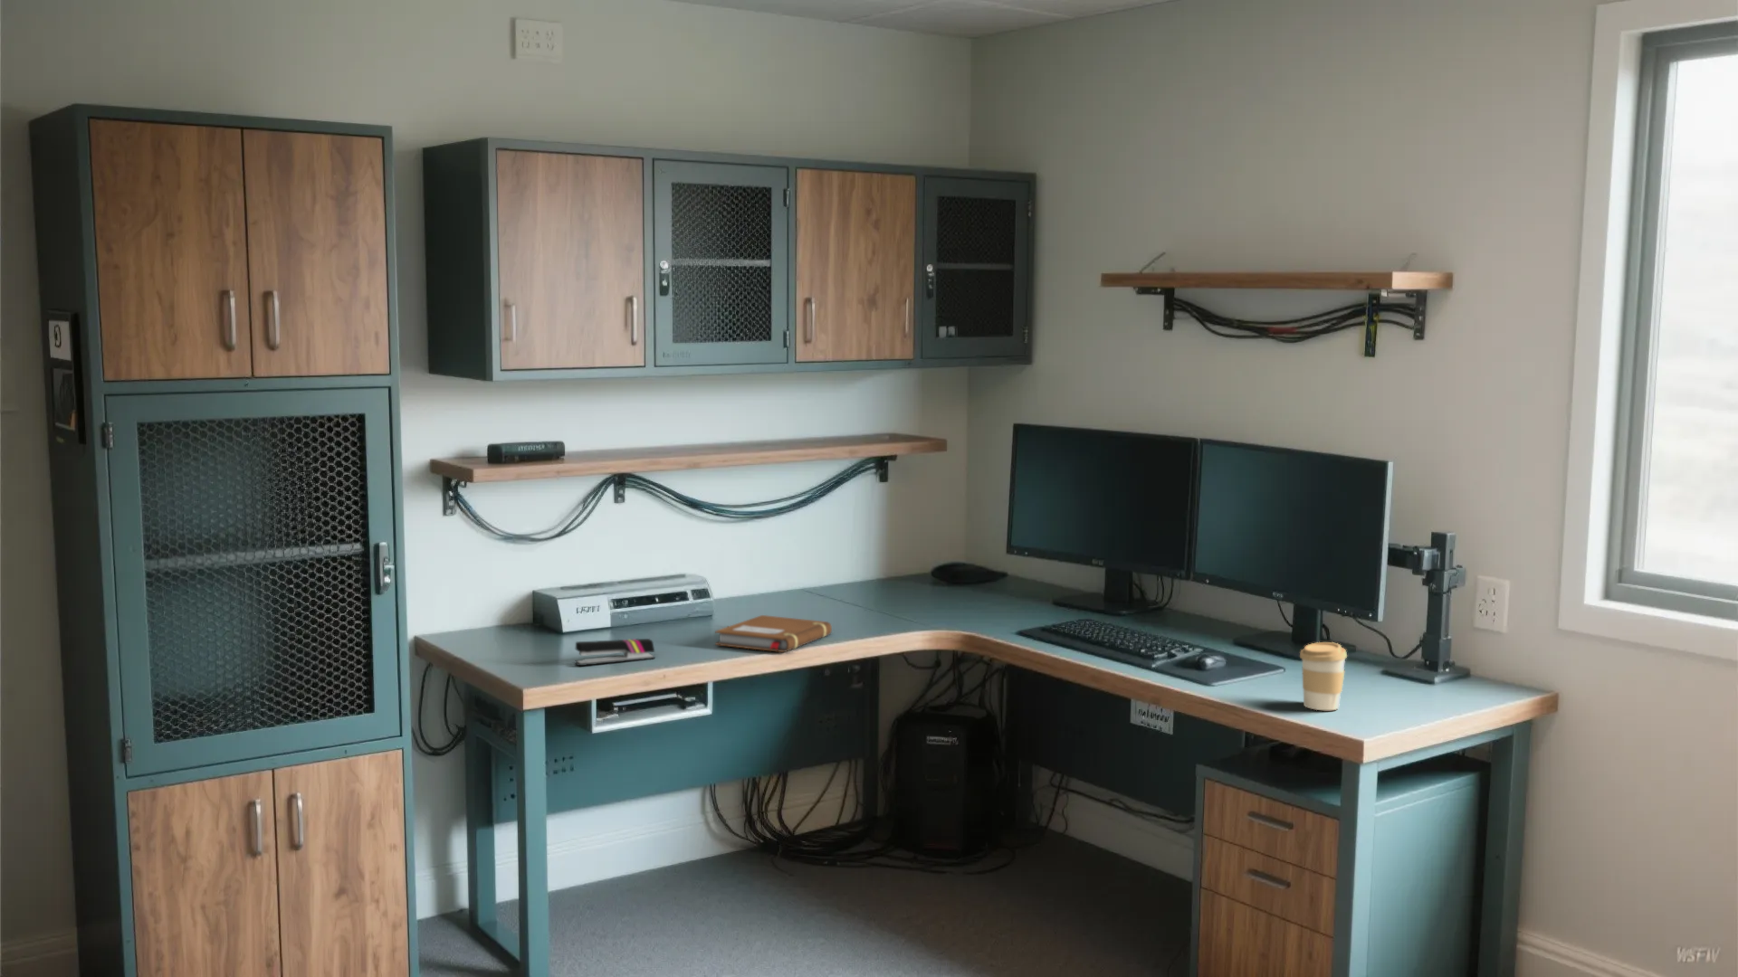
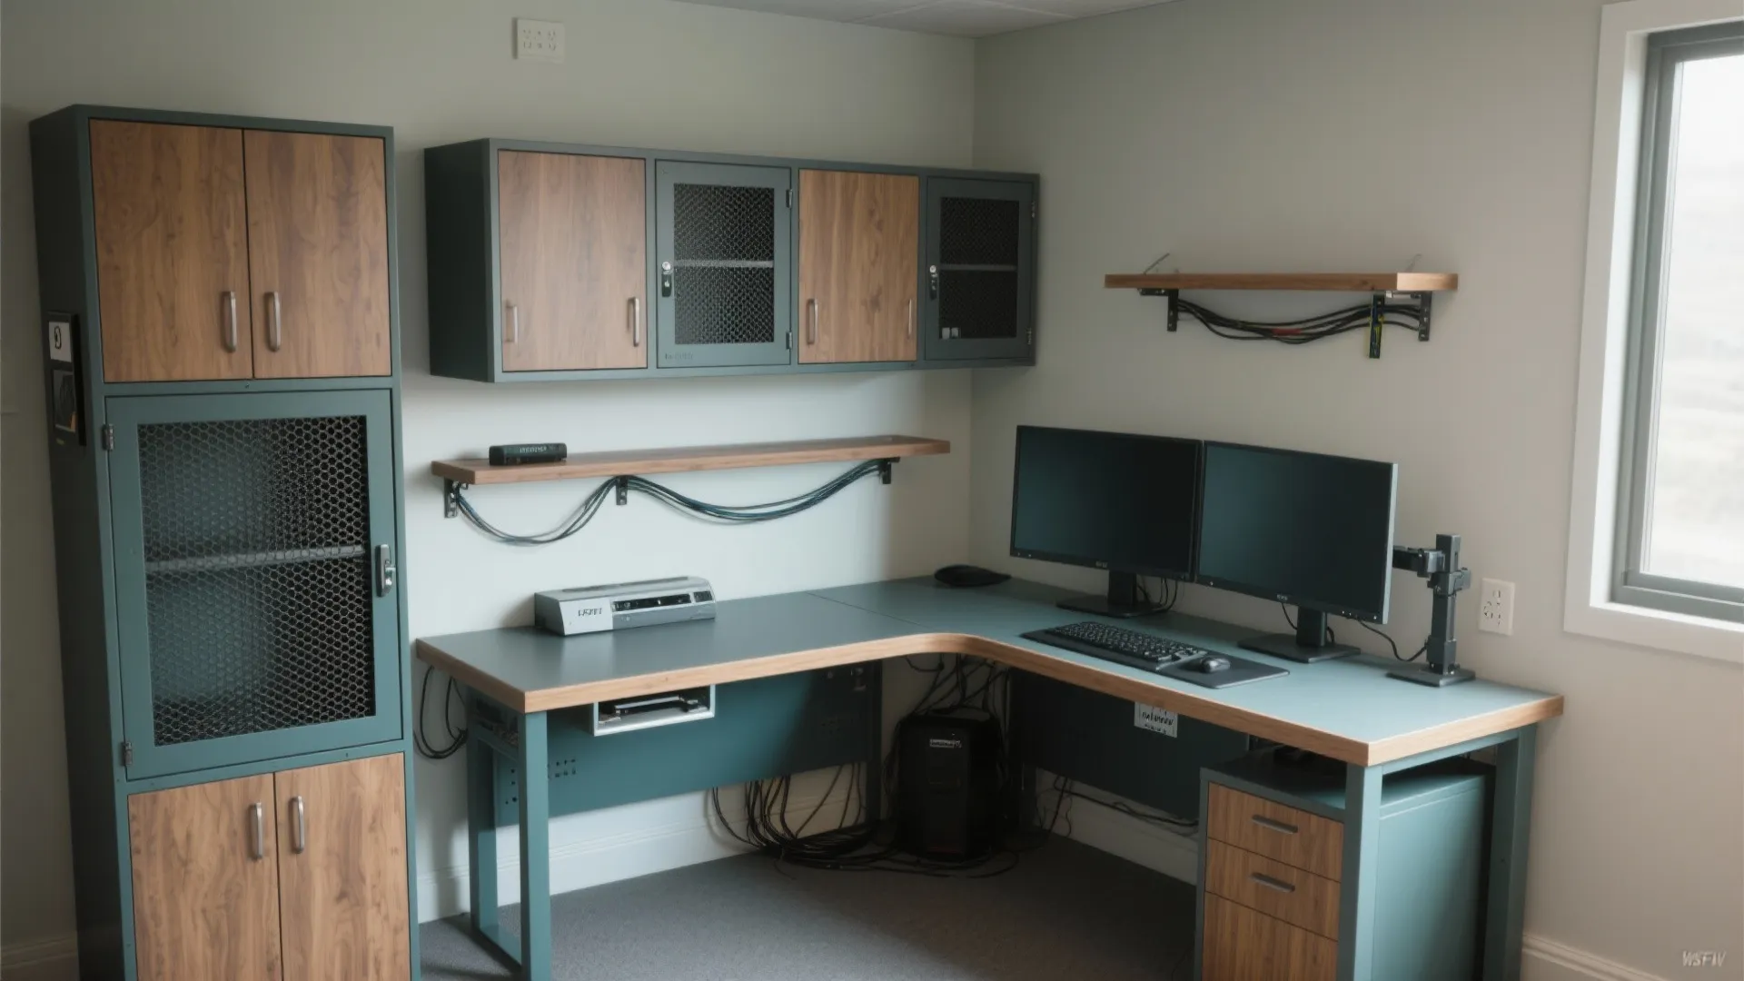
- notebook (774, 633)
- coffee cup (1321, 675)
- stapler (615, 649)
